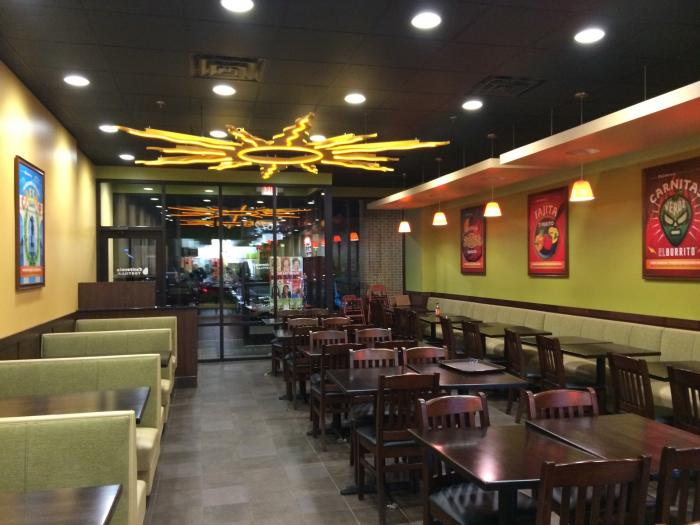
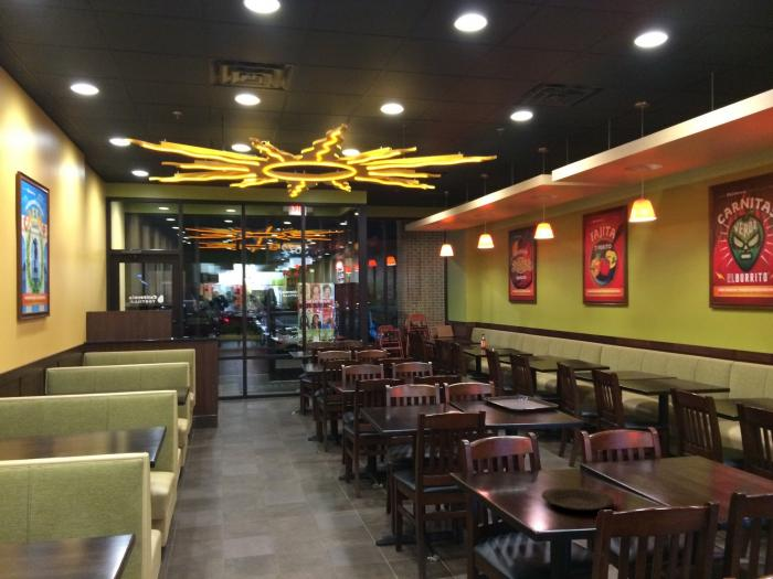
+ plate (576, 500)
